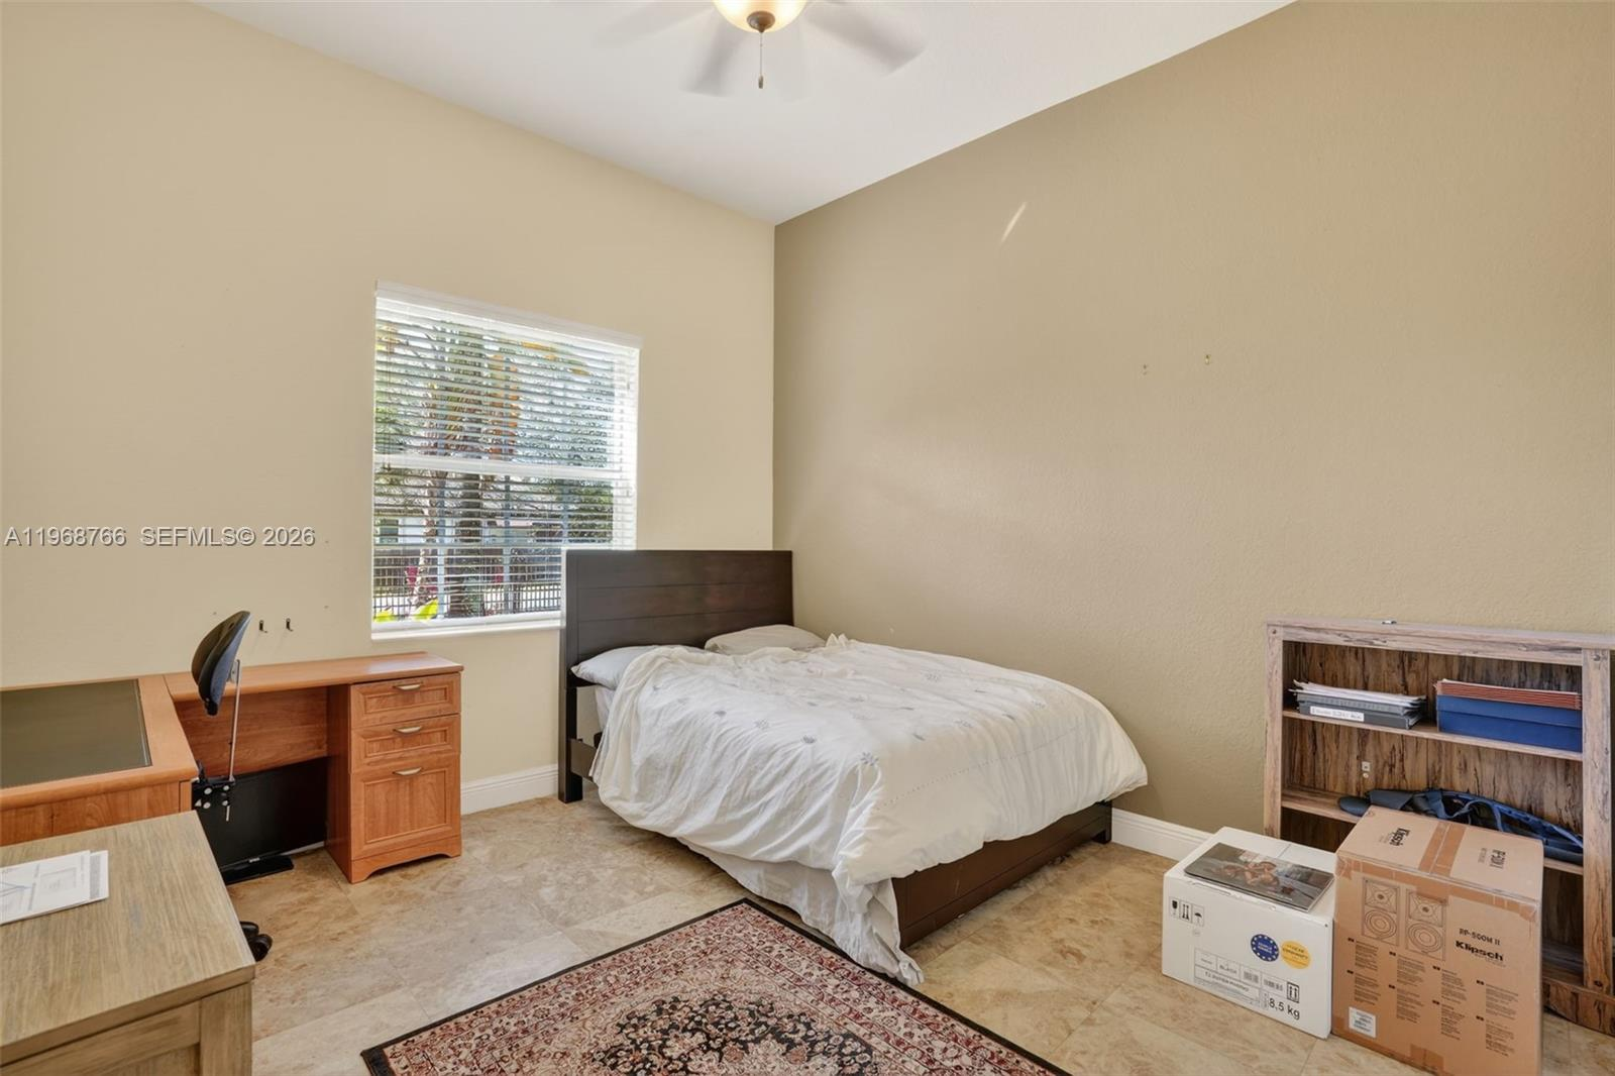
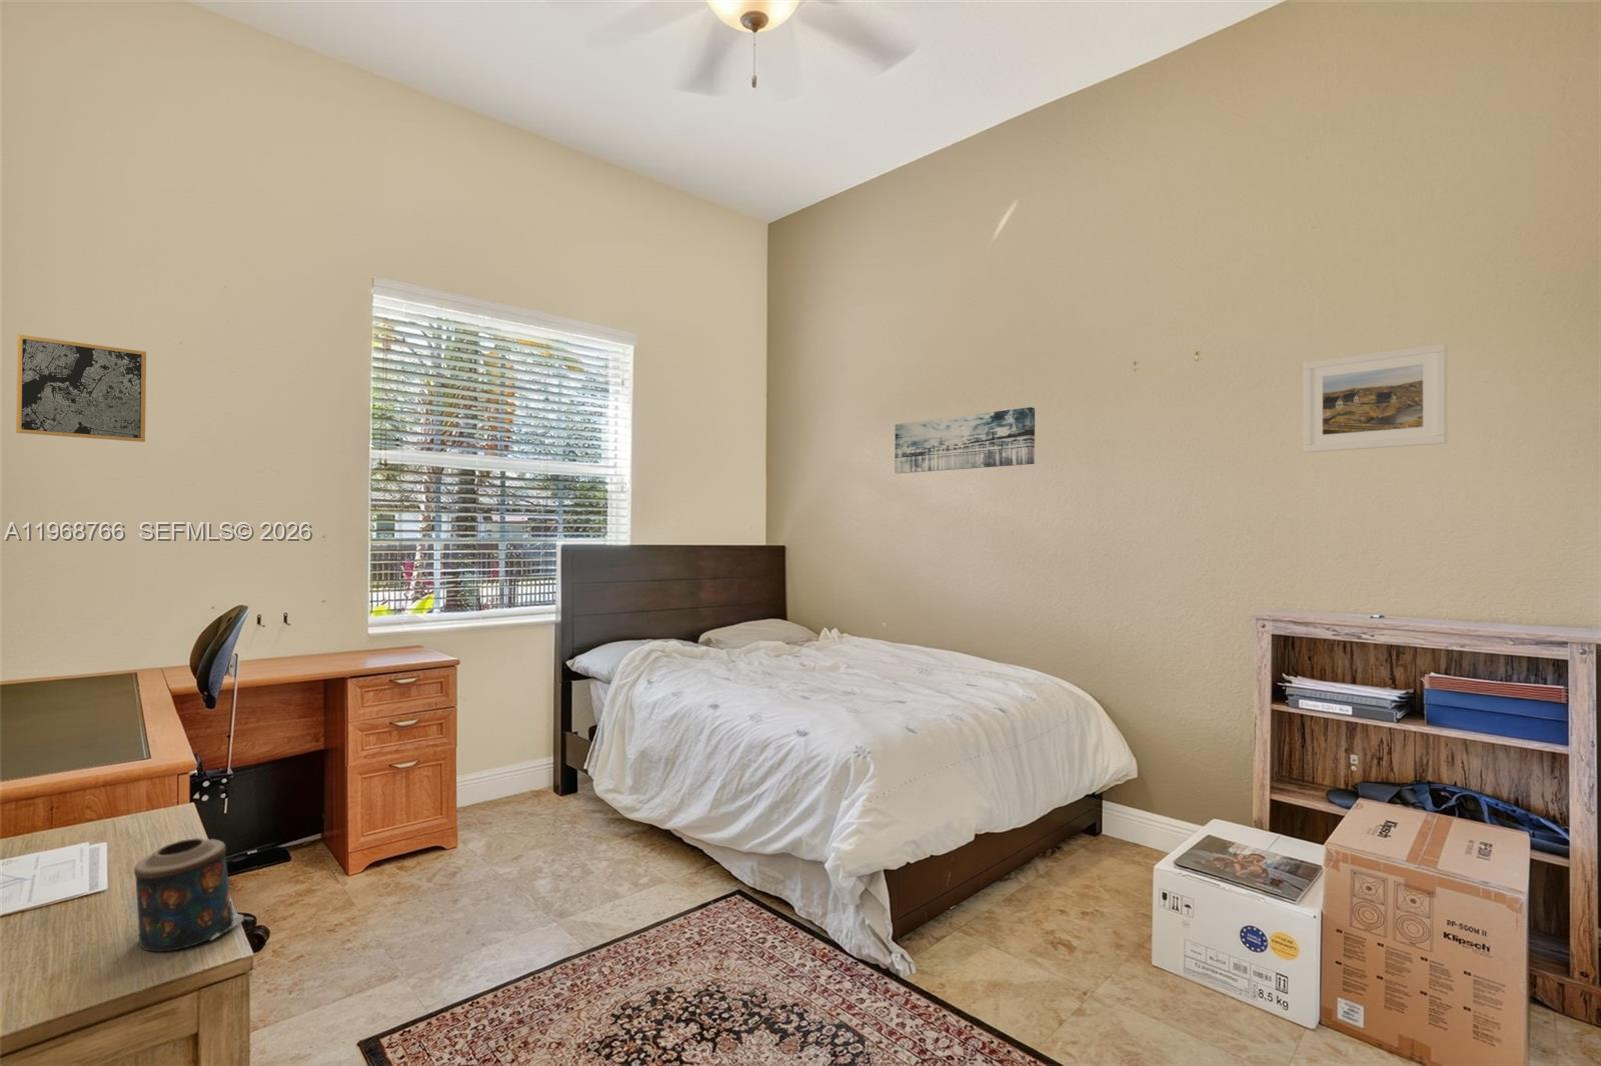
+ wall art (83, 390)
+ candle (192, 883)
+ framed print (1371, 401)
+ wall art (959, 443)
